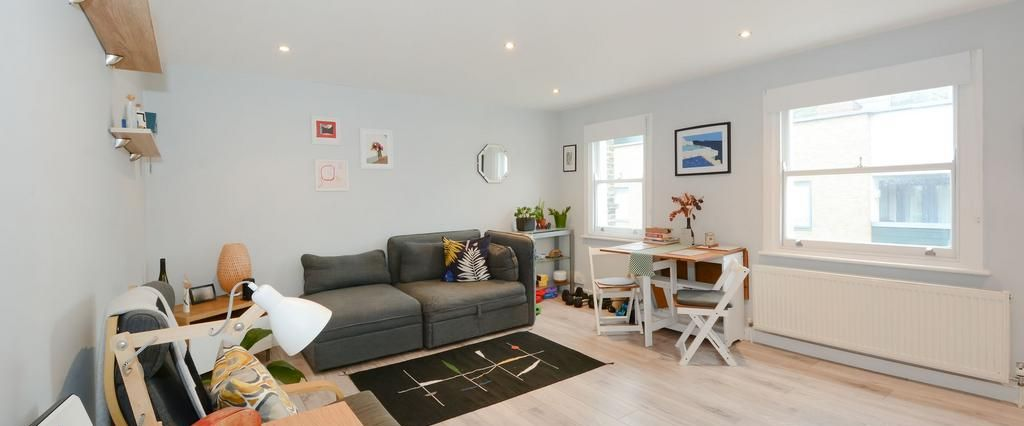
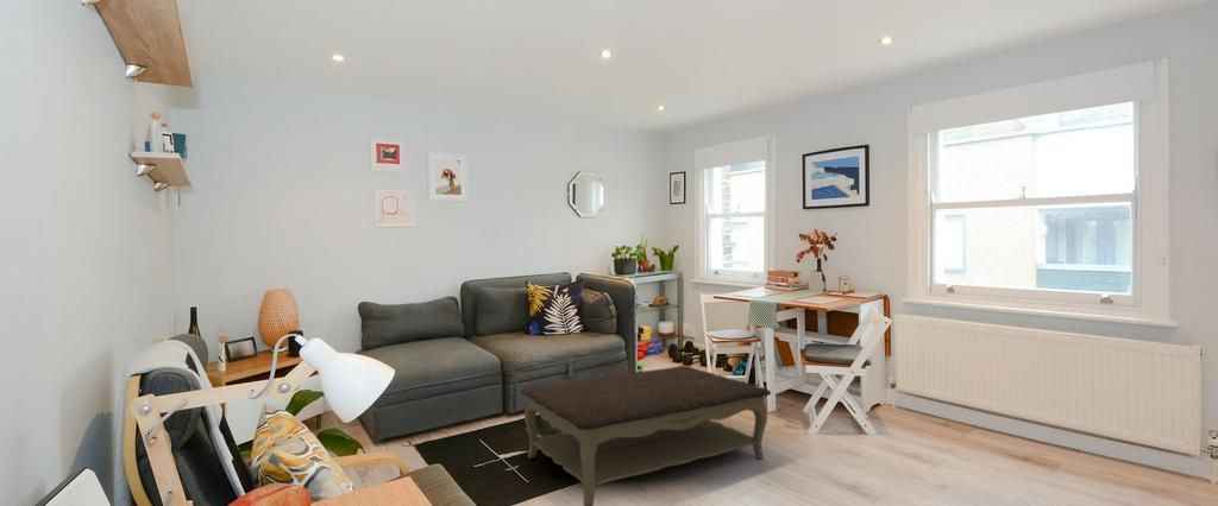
+ coffee table (645, 423)
